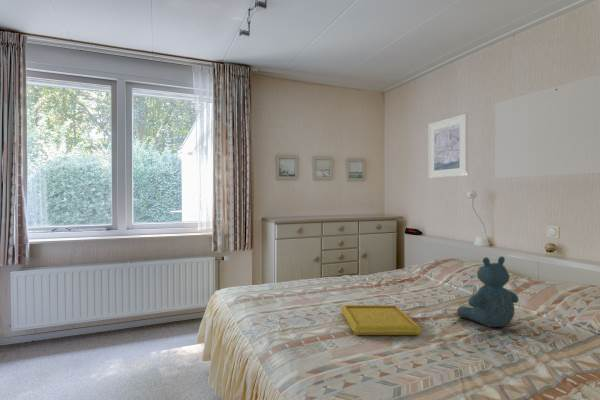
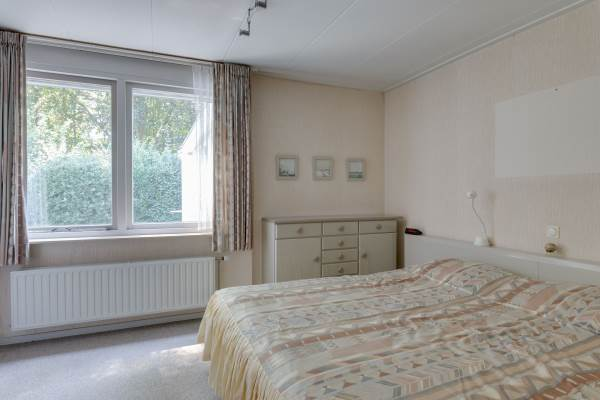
- serving tray (377, 318)
- teddy bear (485, 288)
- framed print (446, 148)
